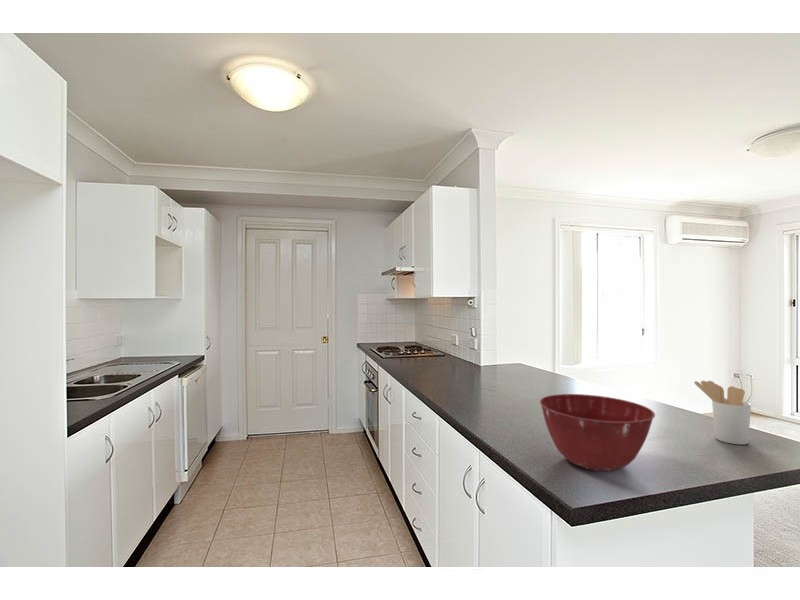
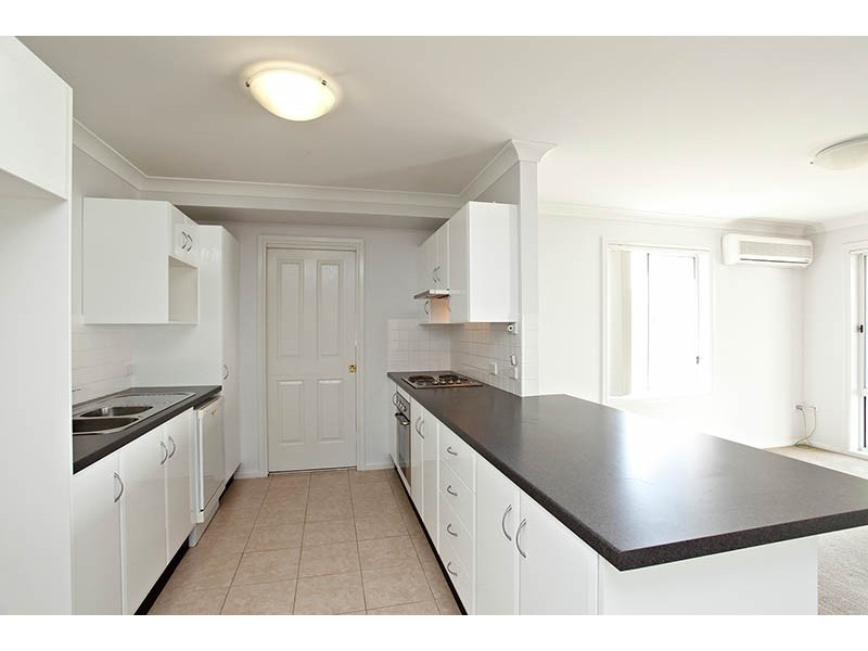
- mixing bowl (594, 433)
- utensil holder (722, 409)
